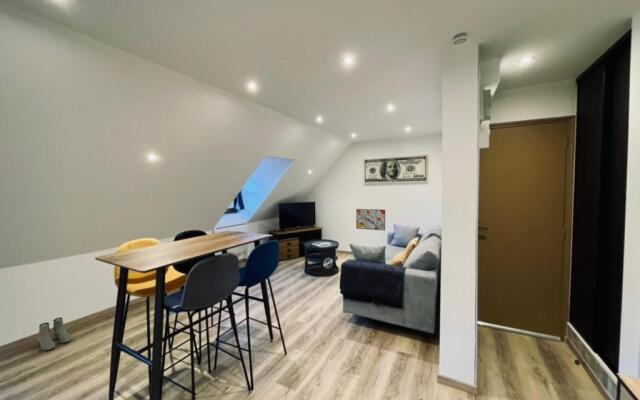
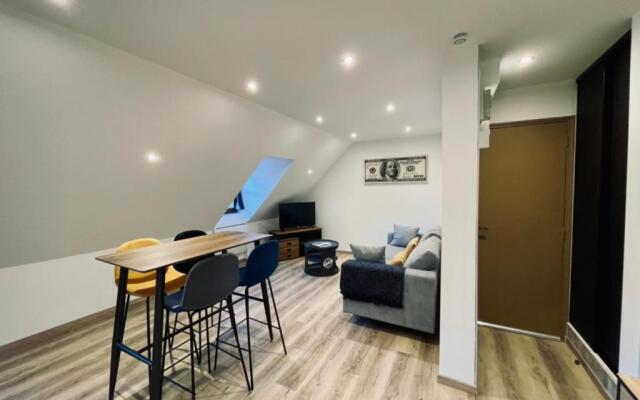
- wall art (370, 219)
- boots (54, 332)
